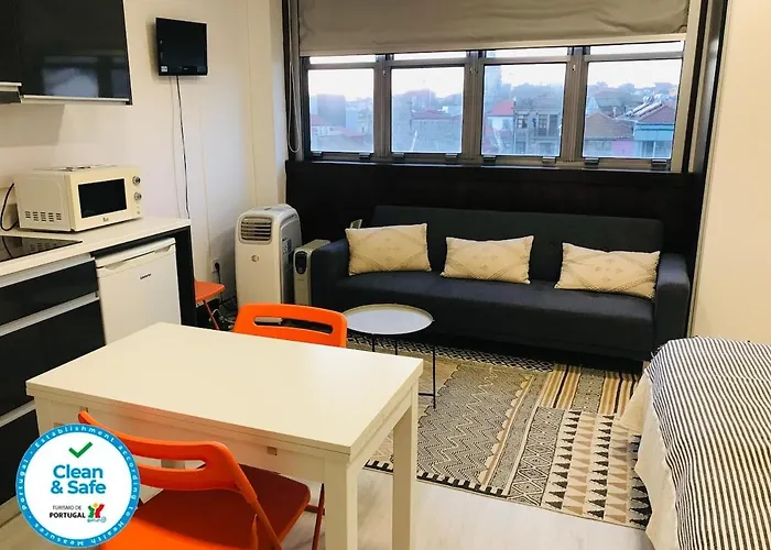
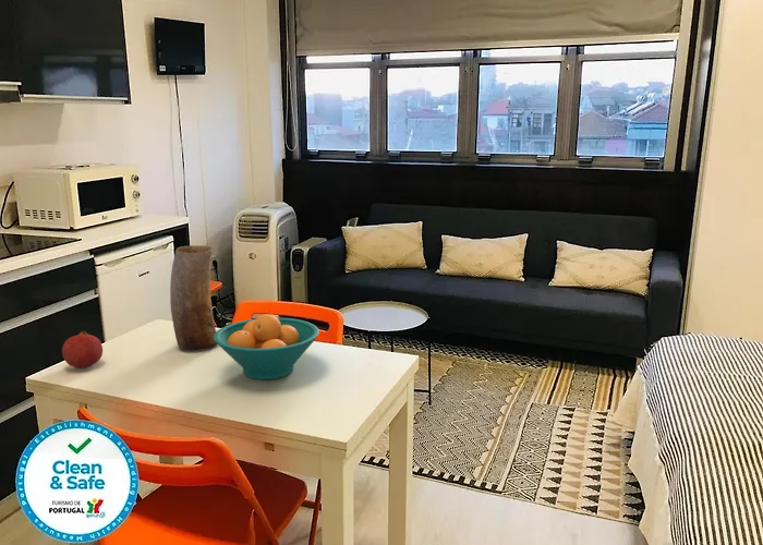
+ fruit (82, 349)
+ fruit bowl (267, 342)
+ vase (193, 298)
